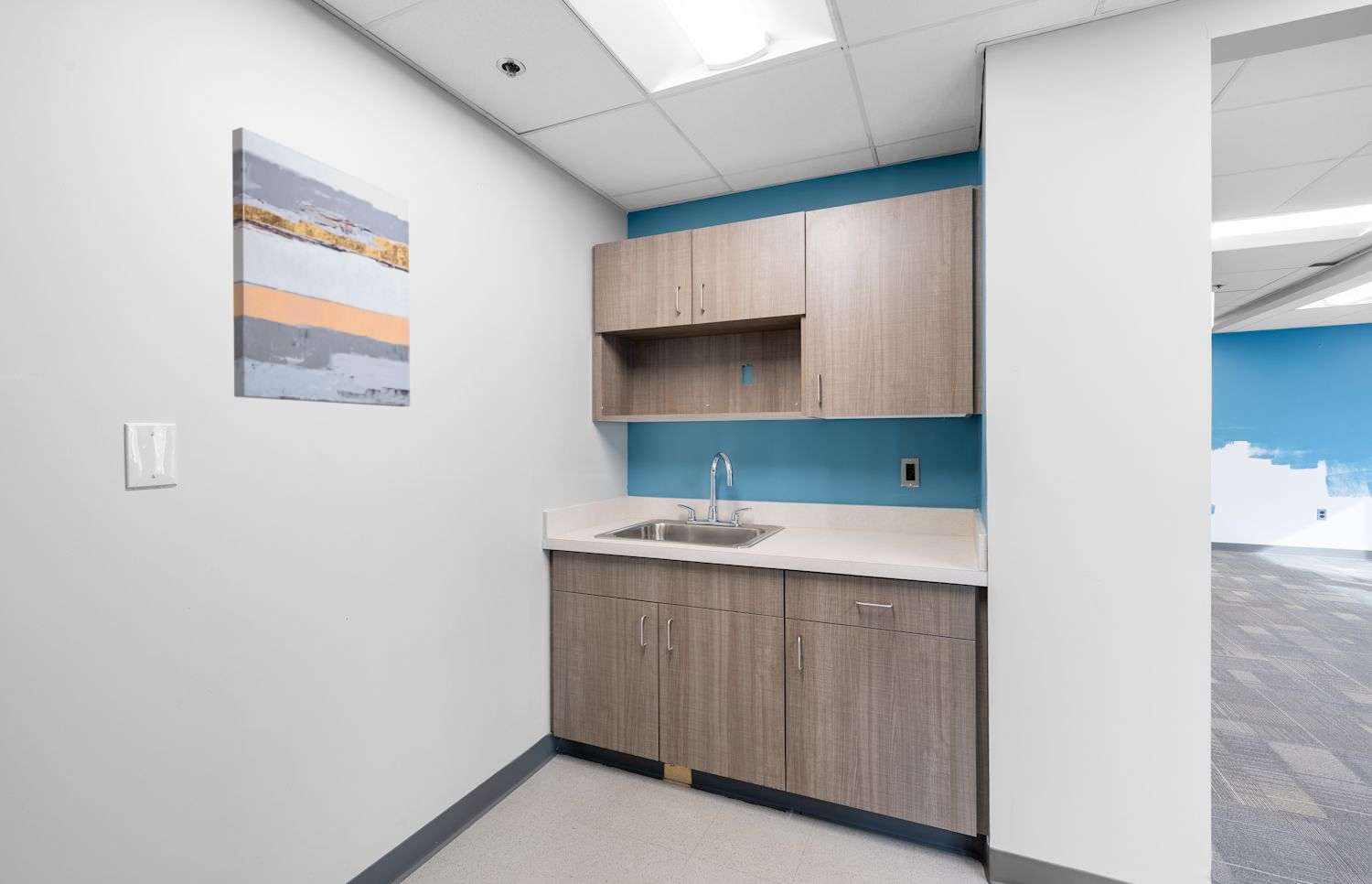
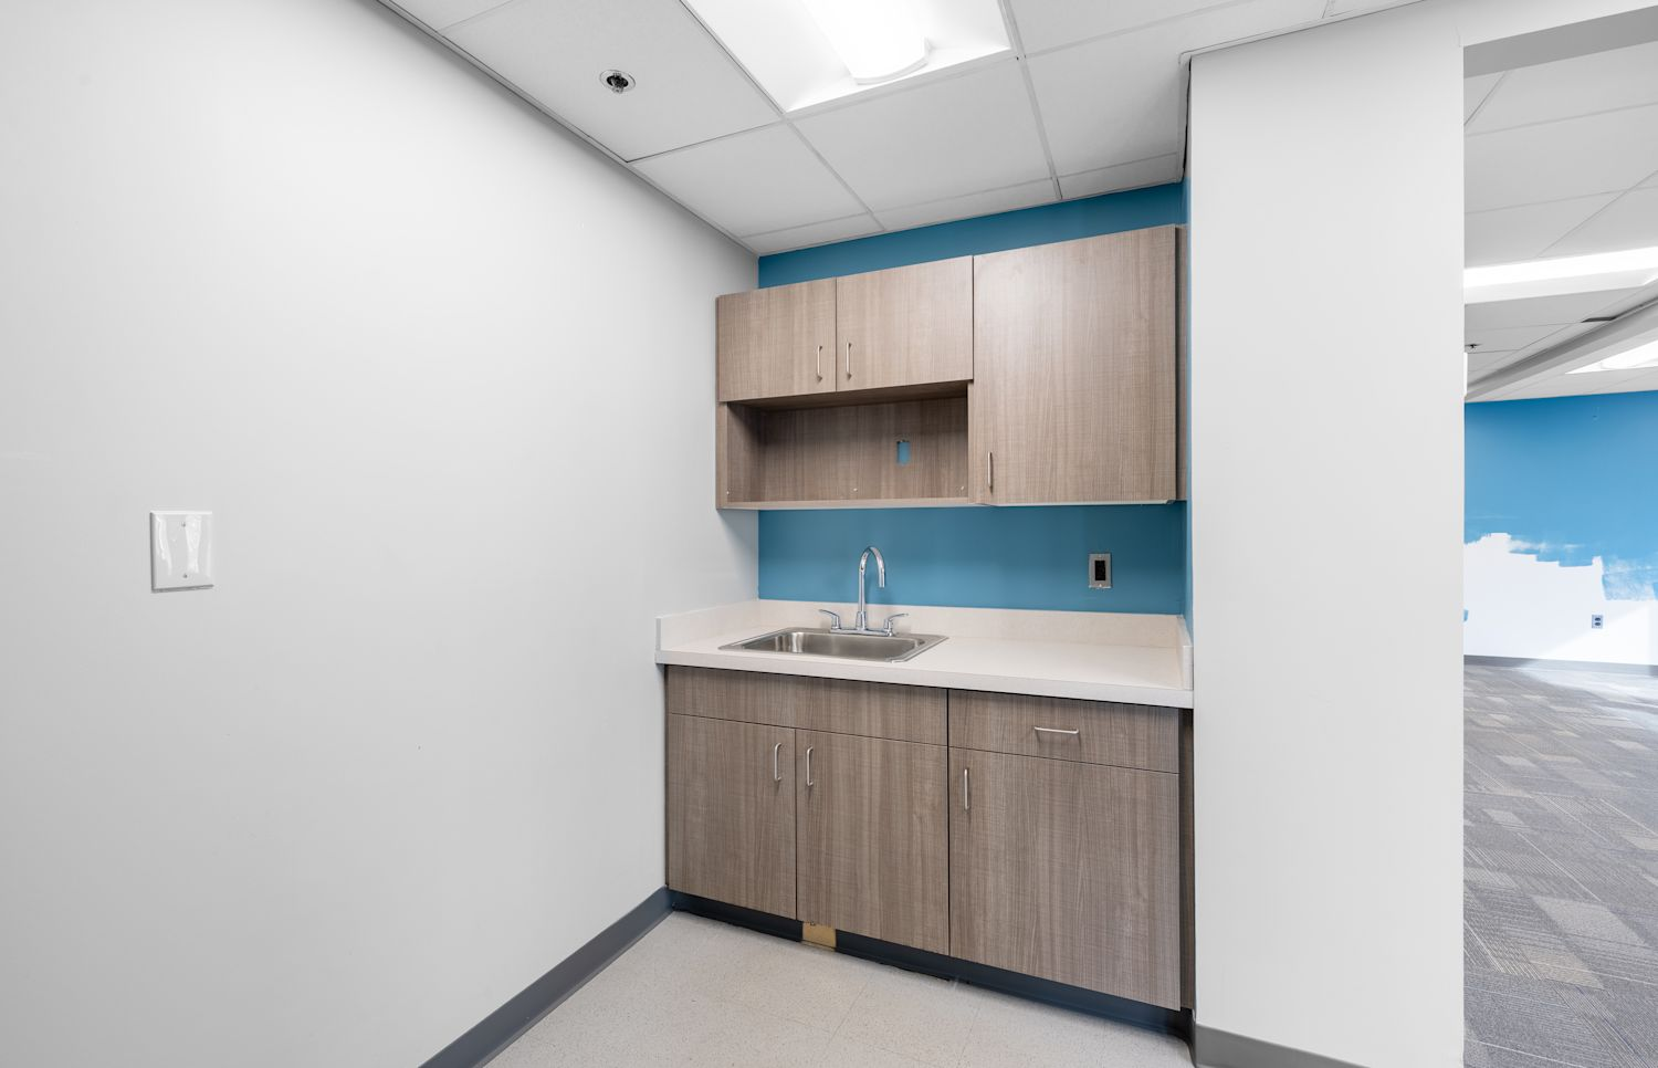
- wall art (332, 286)
